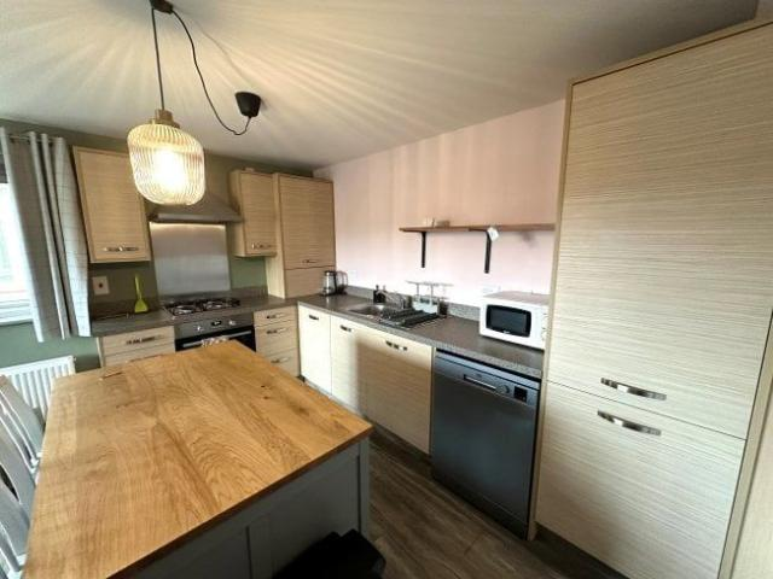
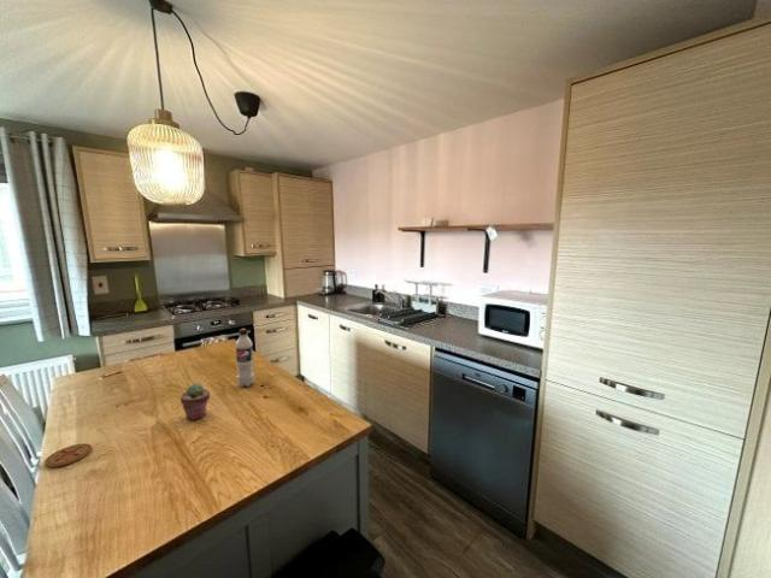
+ potted succulent (195, 400)
+ coaster (69, 454)
+ beverage bottle (245, 356)
